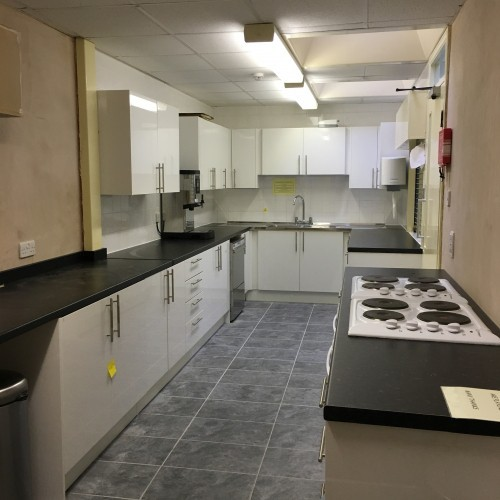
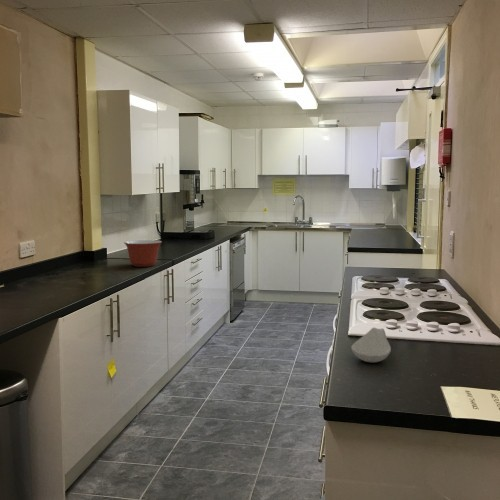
+ mixing bowl (143, 253)
+ spoon rest (373, 343)
